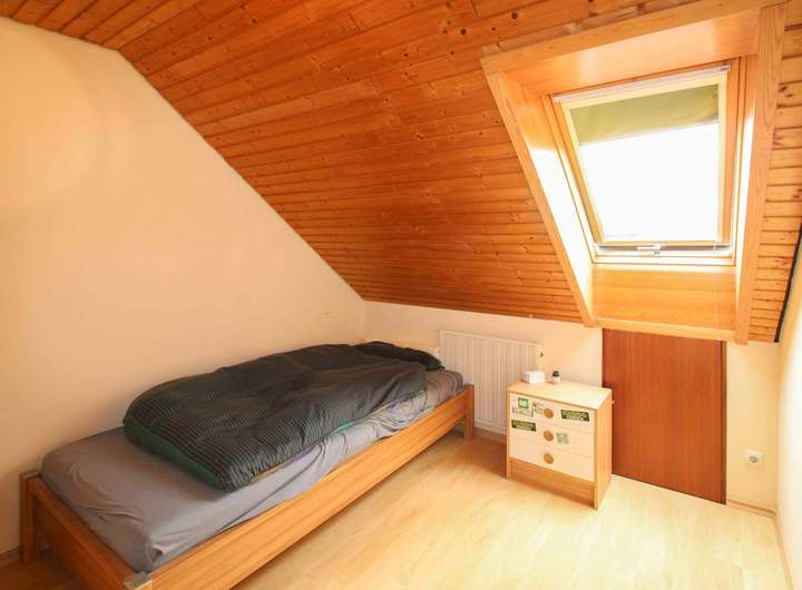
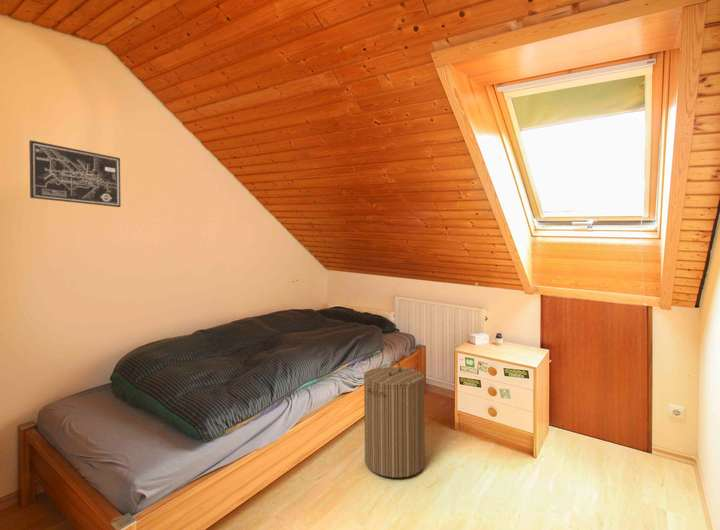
+ laundry hamper (394, 411)
+ wall art (78, 176)
